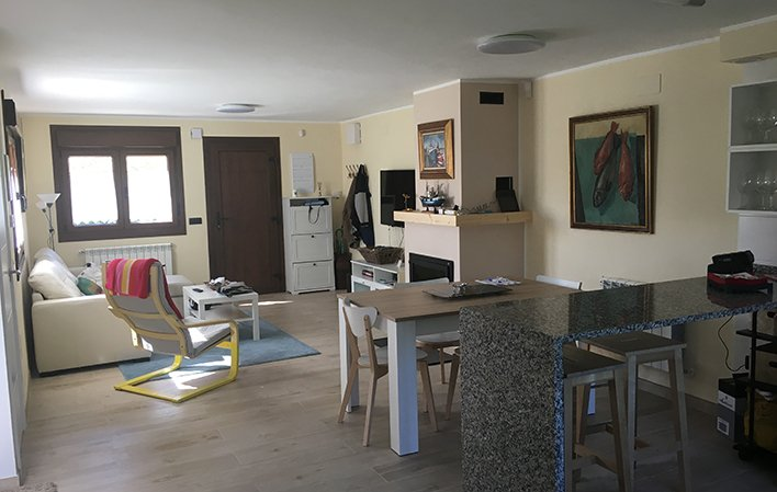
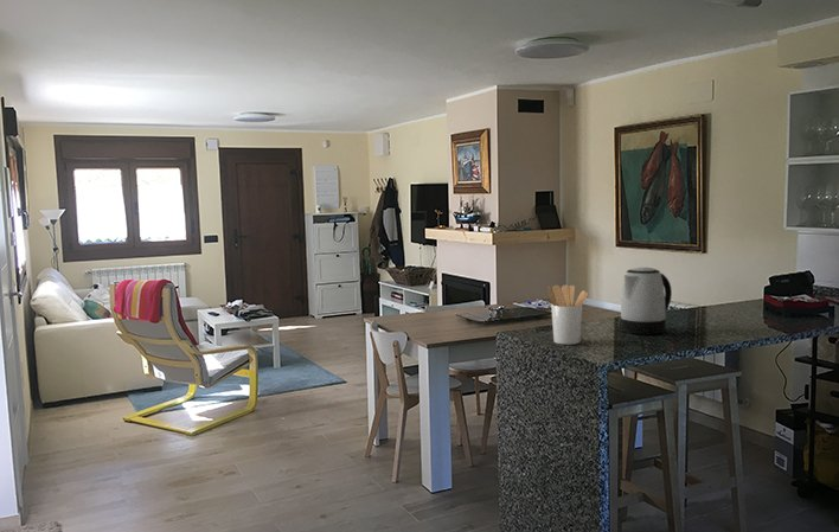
+ utensil holder (565, 312)
+ kettle (647, 299)
